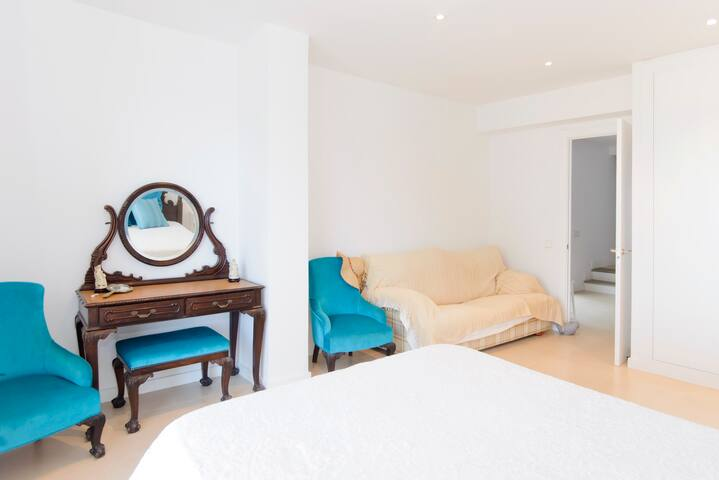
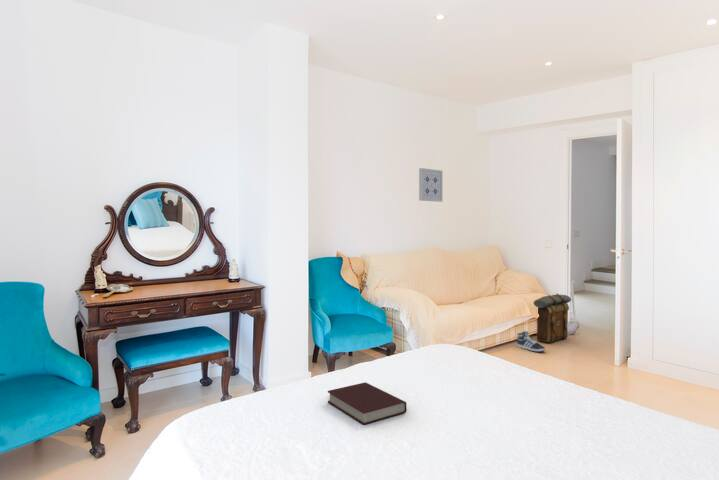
+ backpack (553, 316)
+ book (365, 401)
+ wall art (431, 185)
+ sneaker (530, 341)
